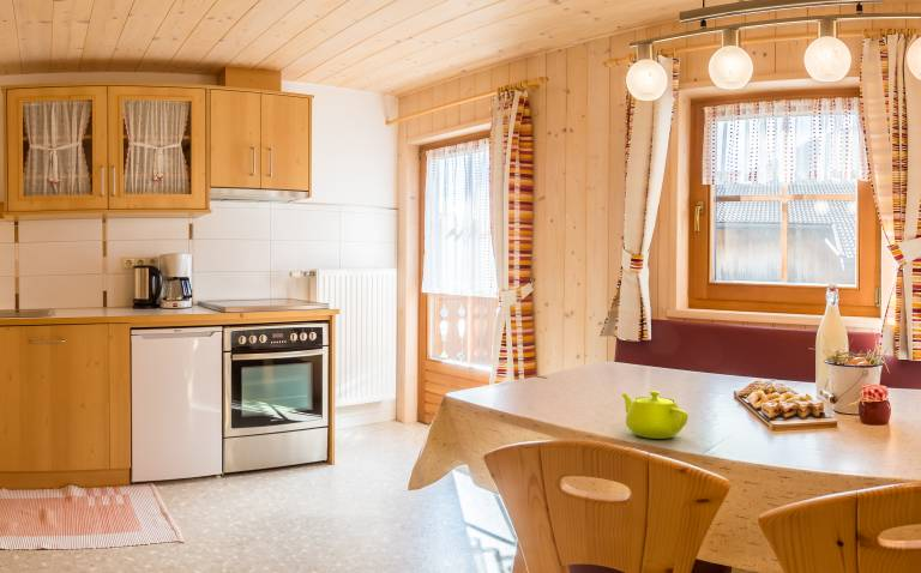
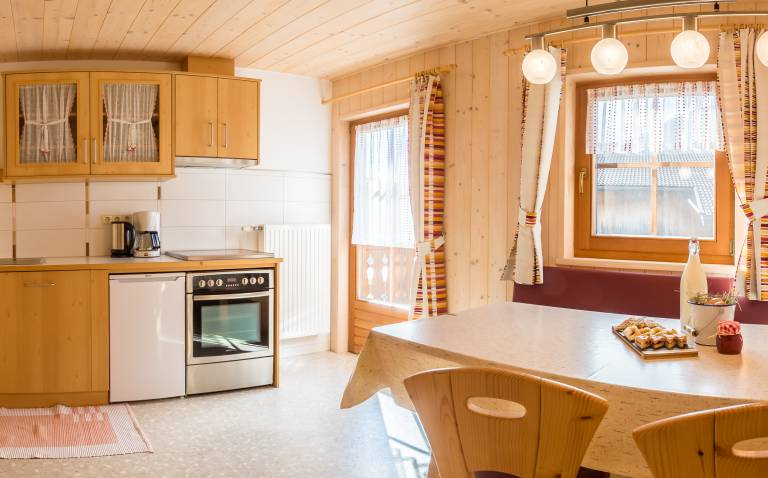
- teapot (651, 412)
